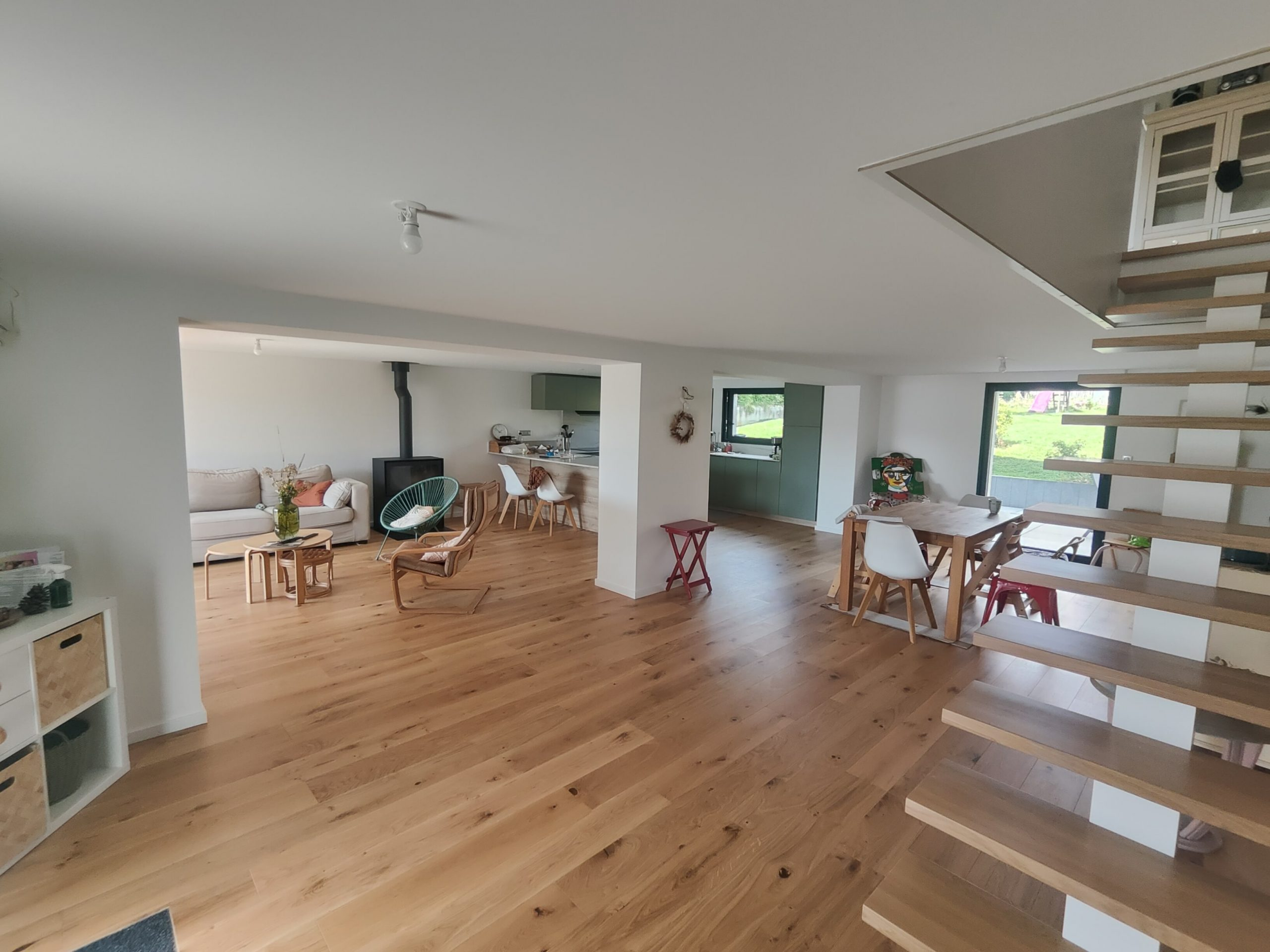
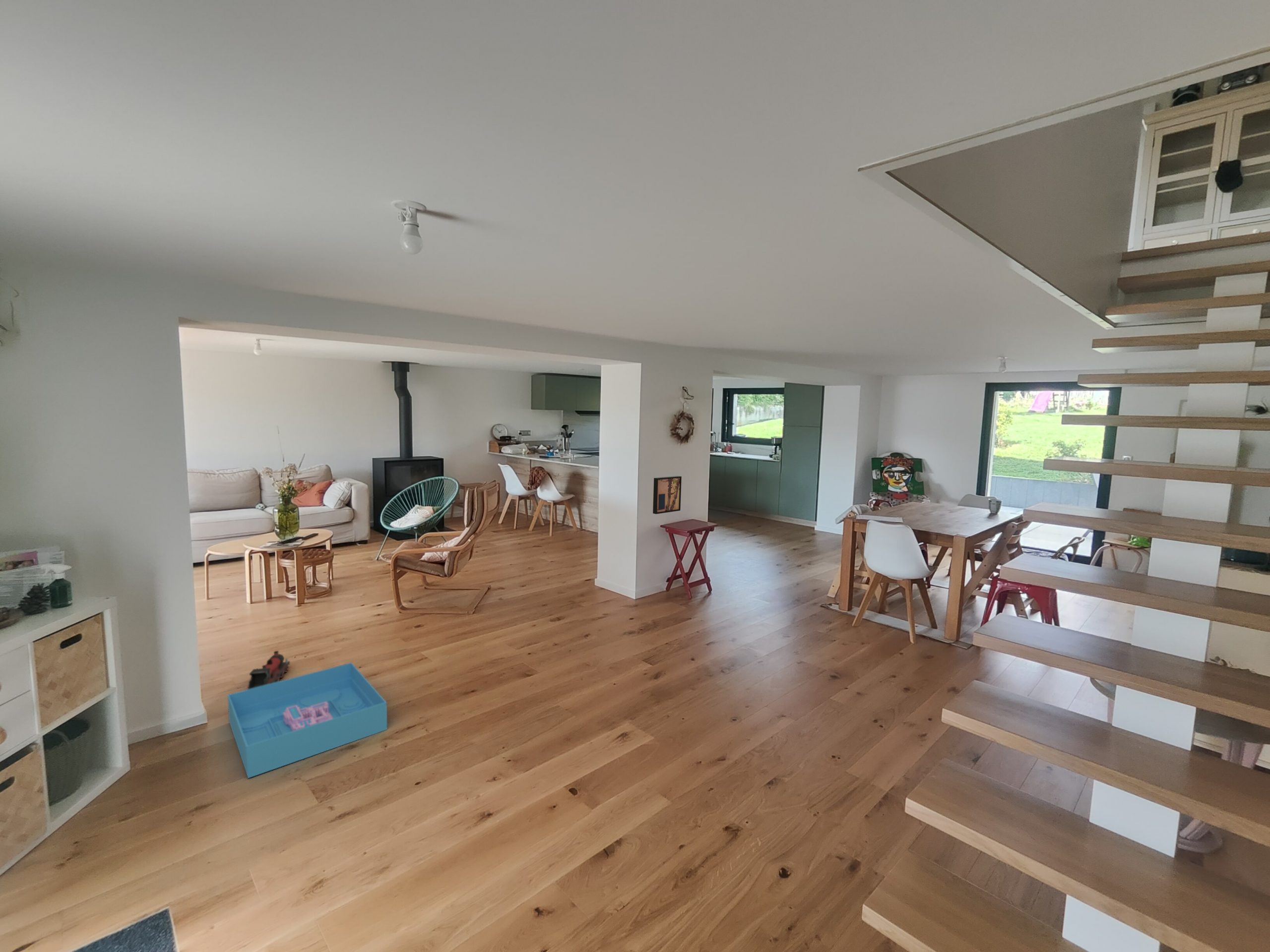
+ storage bin (307, 712)
+ wall art (667, 494)
+ toy train (270, 671)
